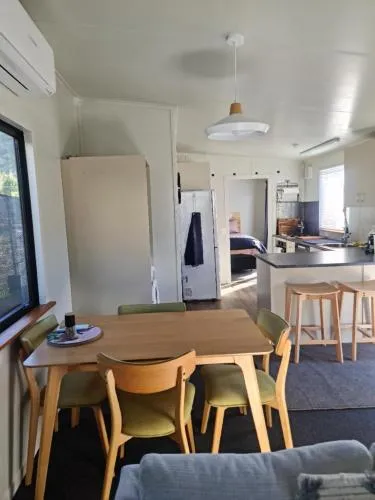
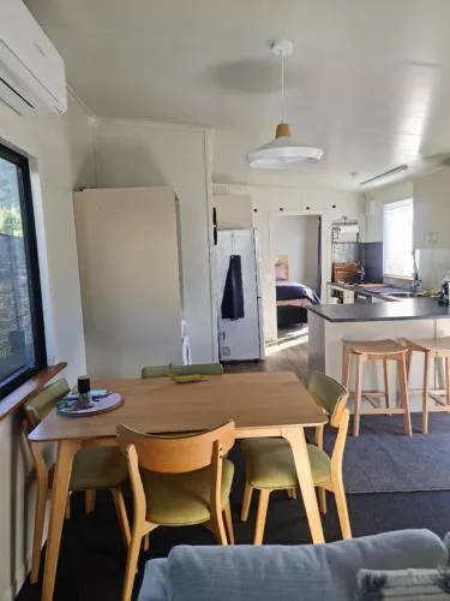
+ banana (186, 376)
